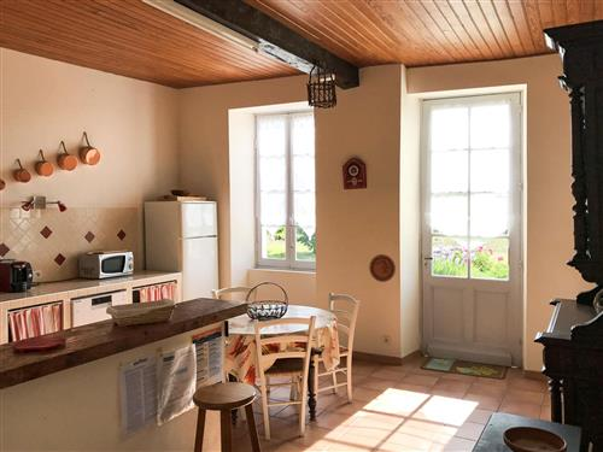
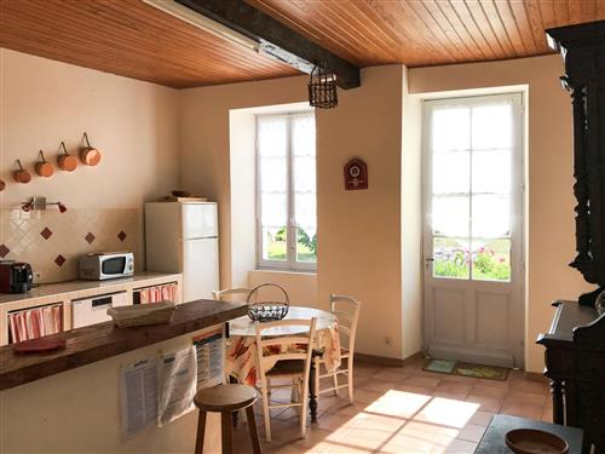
- decorative plate (382, 268)
